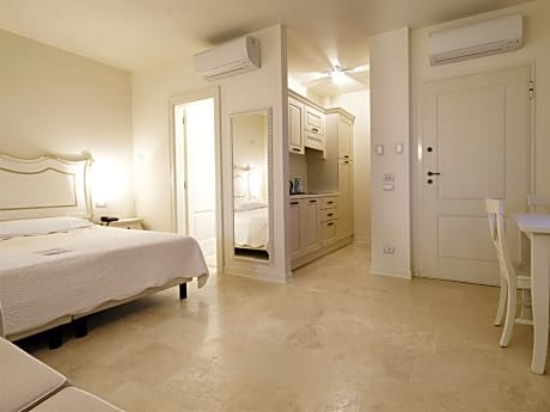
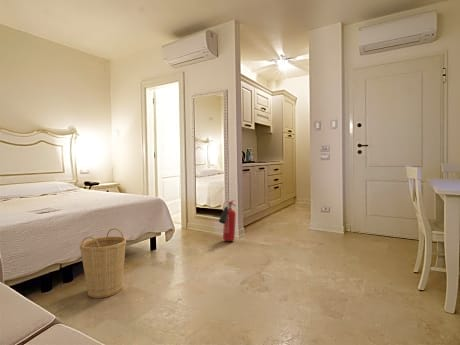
+ basket (104, 261)
+ fire extinguisher (228, 221)
